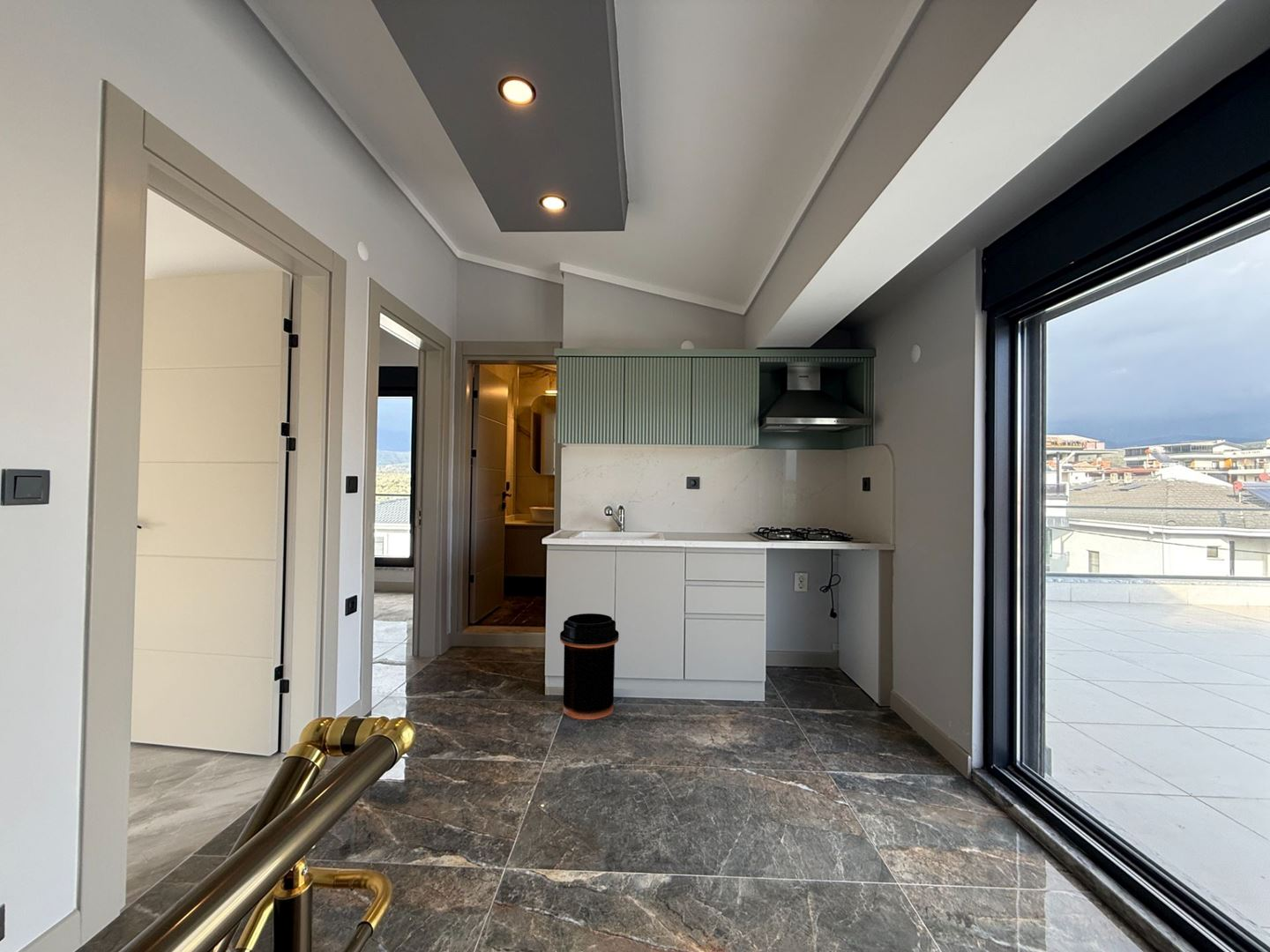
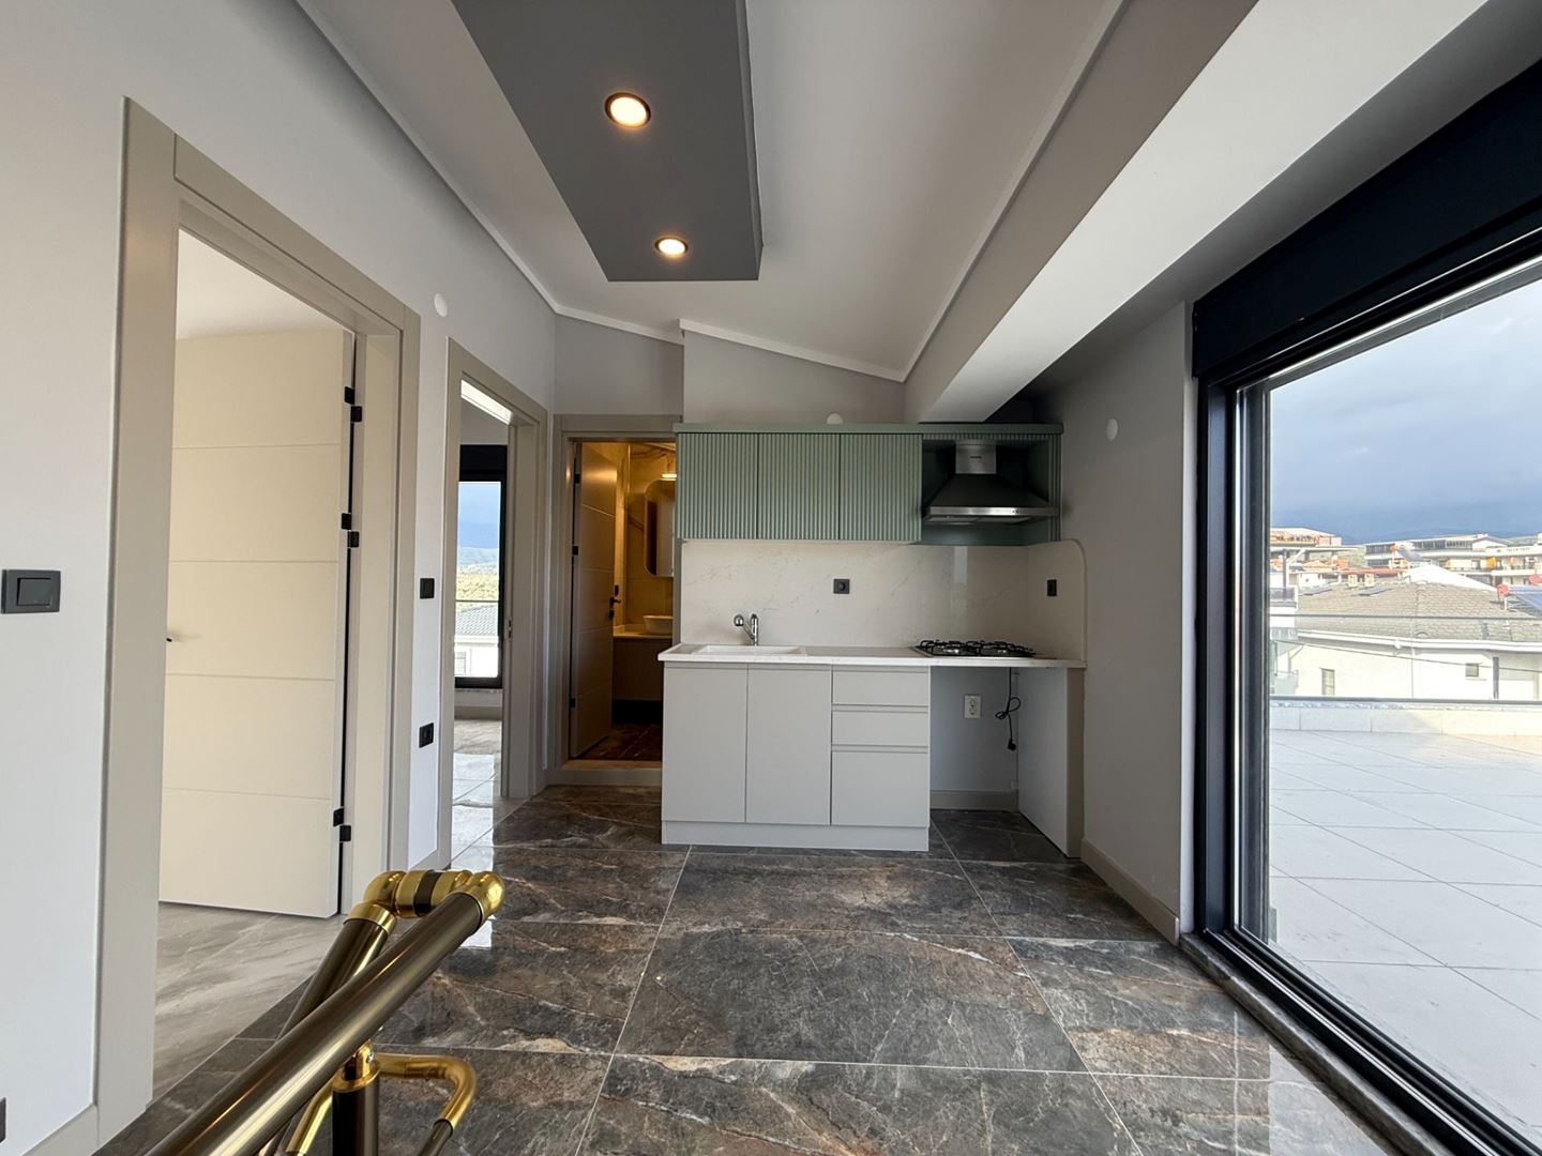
- trash can (588, 663)
